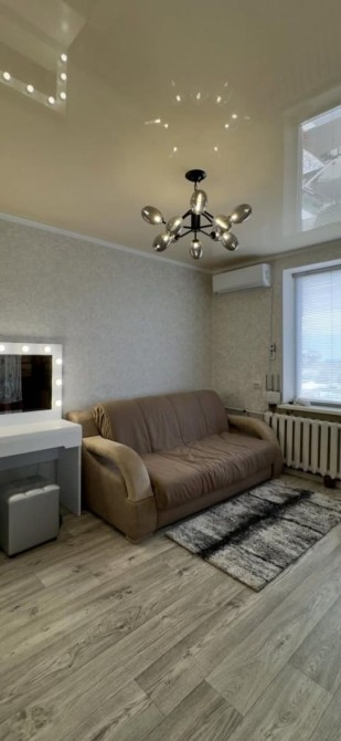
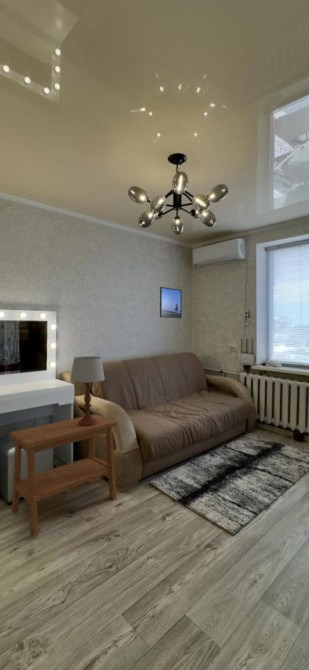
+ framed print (171, 303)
+ side table (66, 465)
+ table lamp (87, 390)
